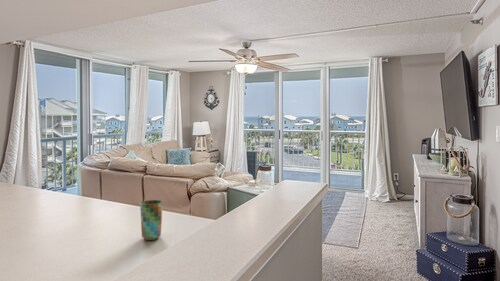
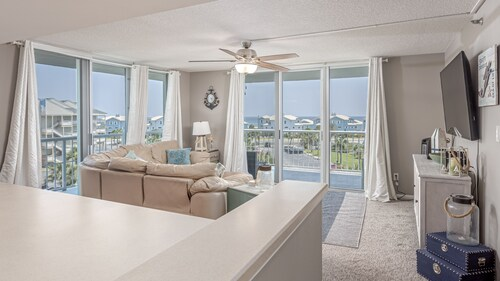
- cup (151, 220)
